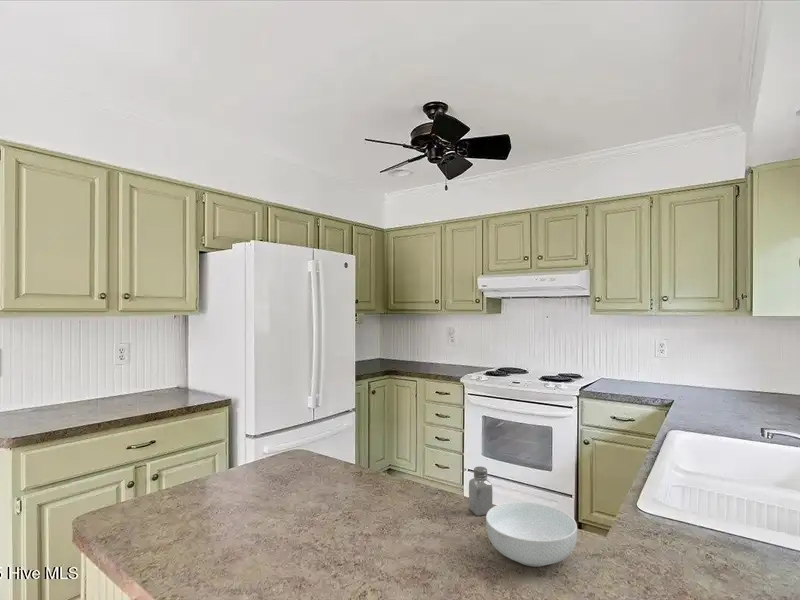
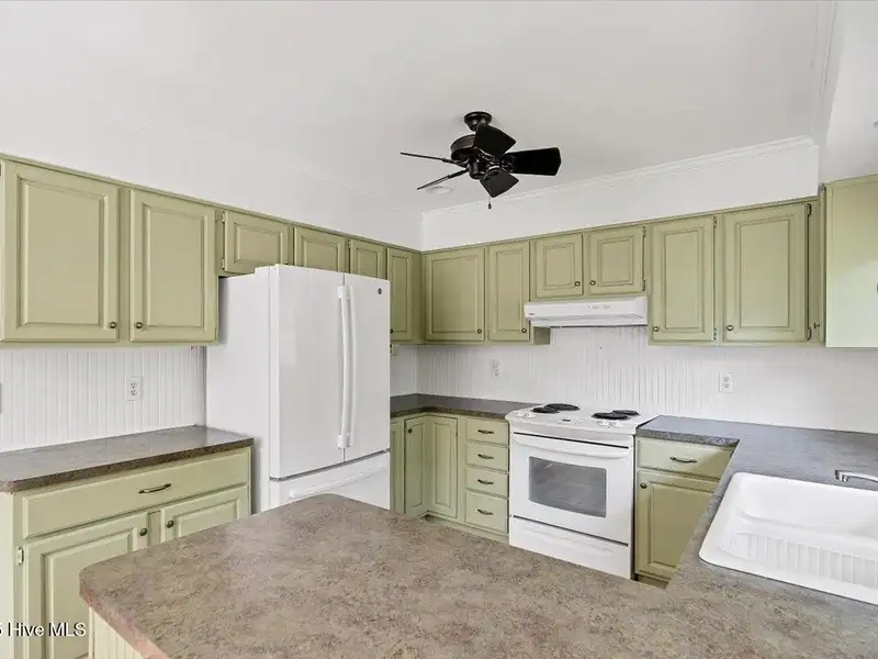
- cereal bowl (530, 537)
- saltshaker (480, 489)
